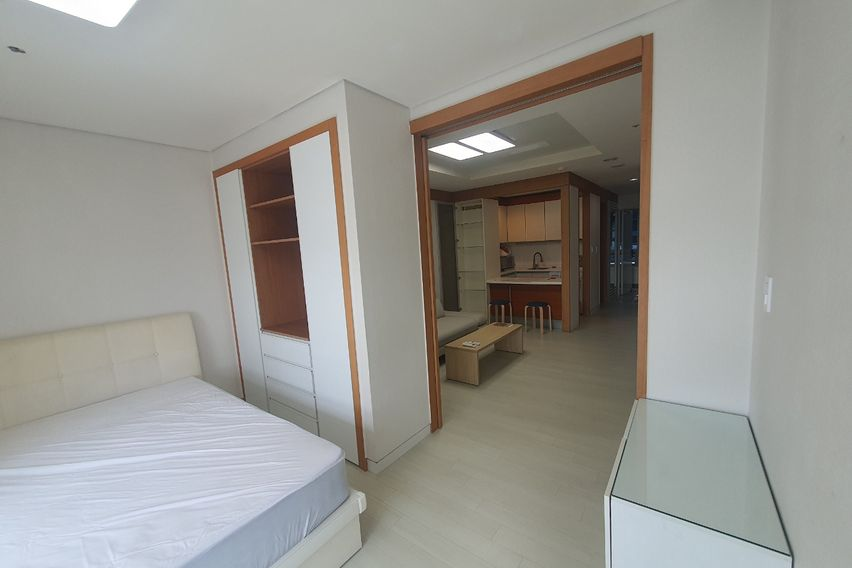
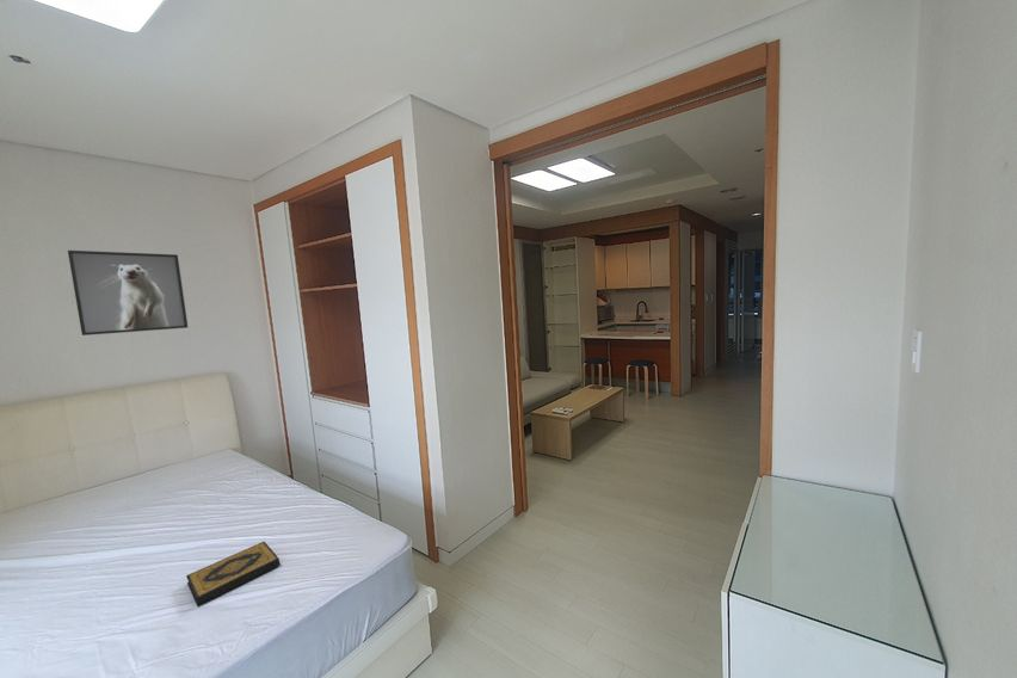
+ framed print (132, 291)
+ hardback book (234, 571)
